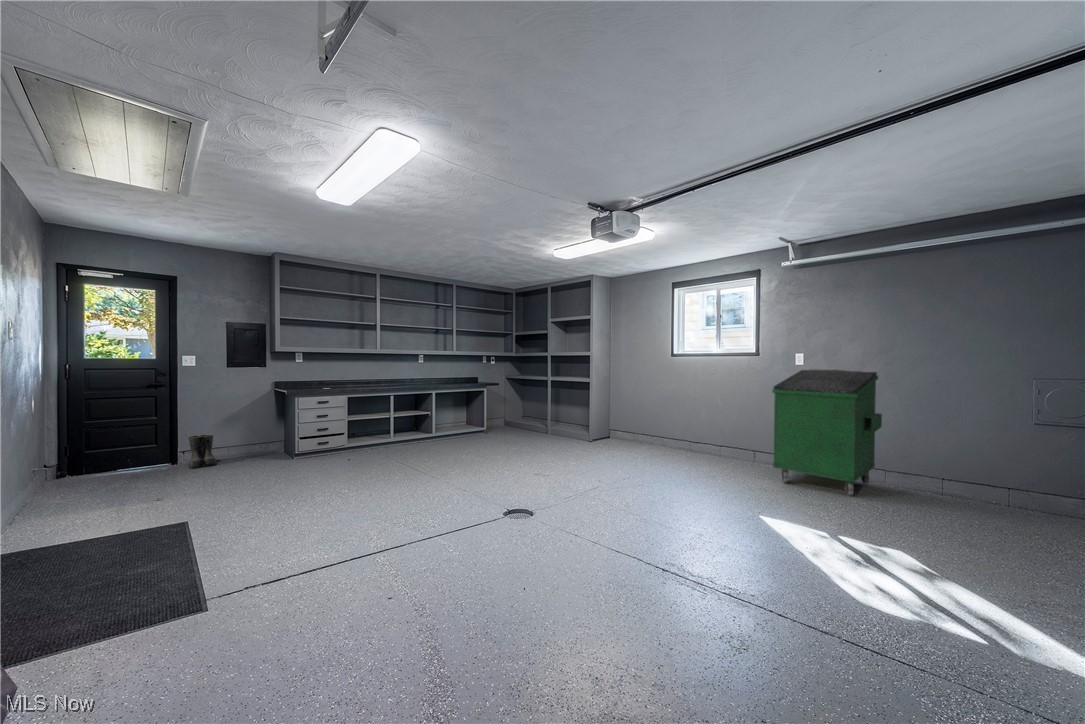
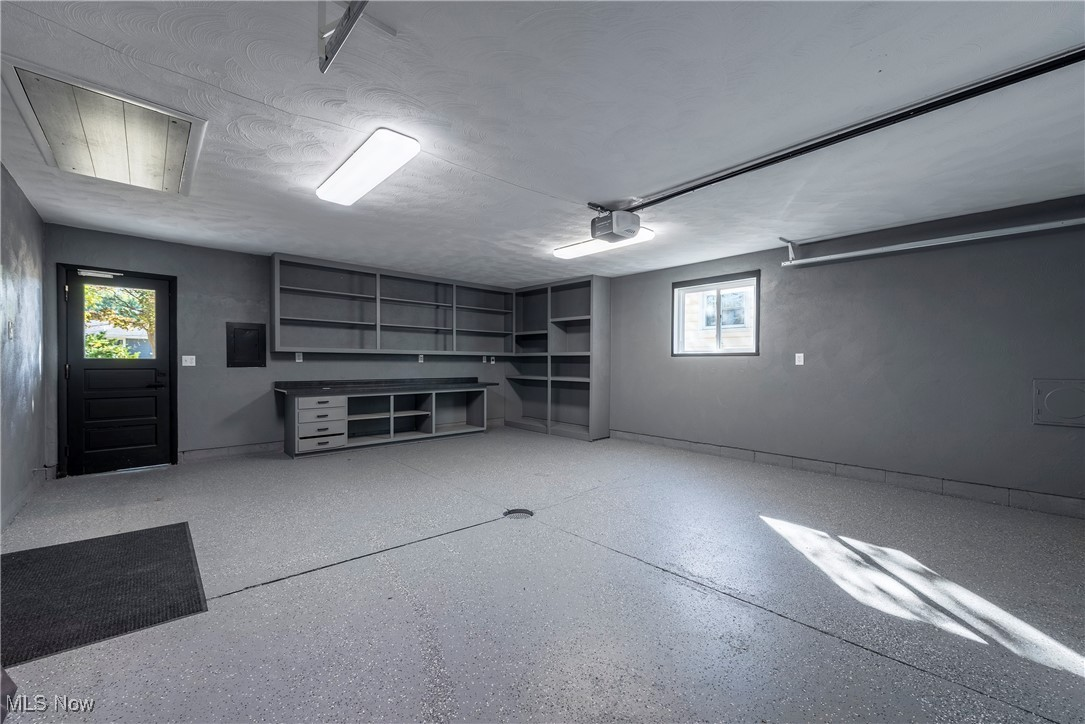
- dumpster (824, 426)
- boots (201, 450)
